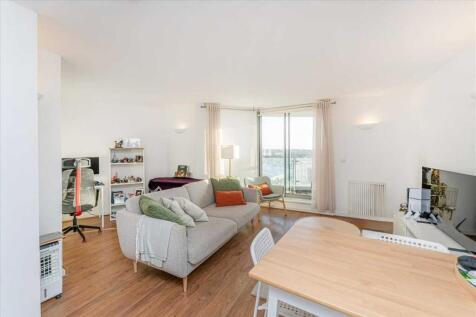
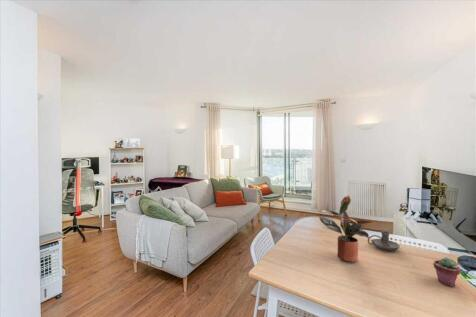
+ potted plant (342, 228)
+ candle holder (382, 239)
+ potted succulent (446, 270)
